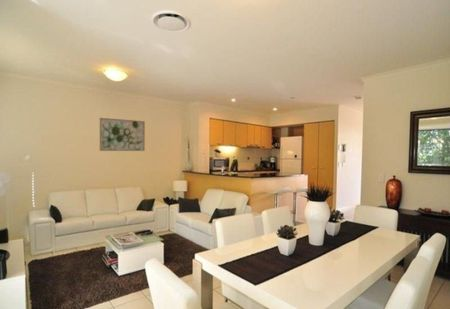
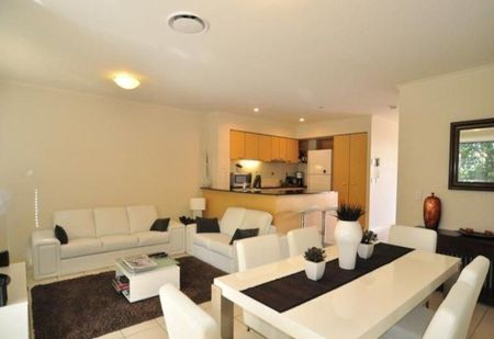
- wall art (123, 135)
